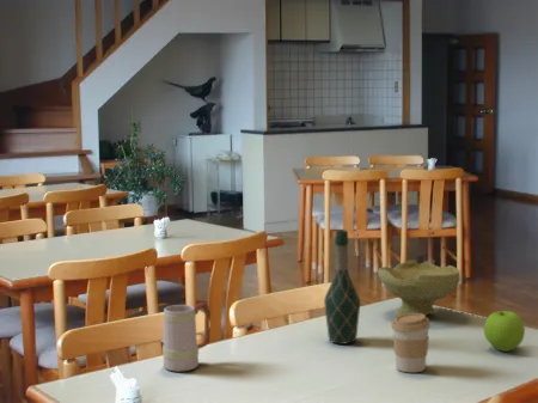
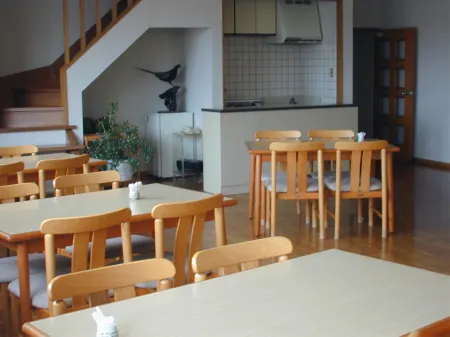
- coffee cup (410, 341)
- wine bottle (342, 286)
- mug (187, 335)
- apple (503, 330)
- bowl (418, 291)
